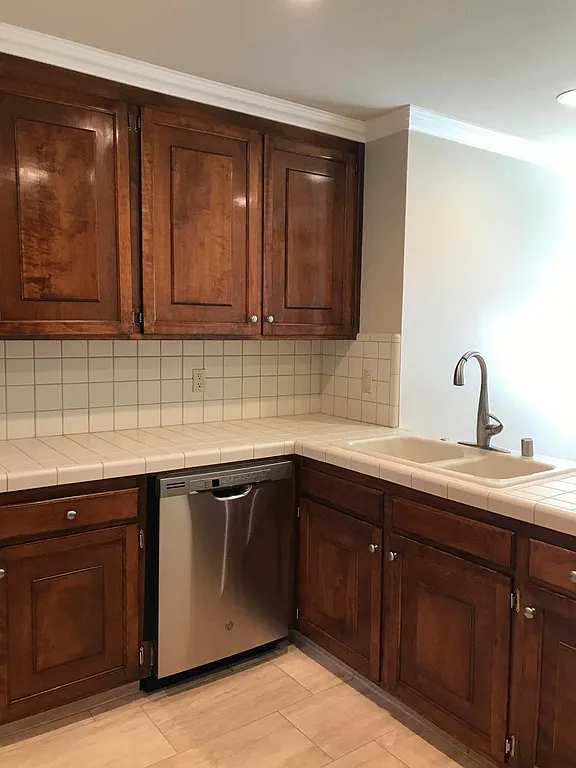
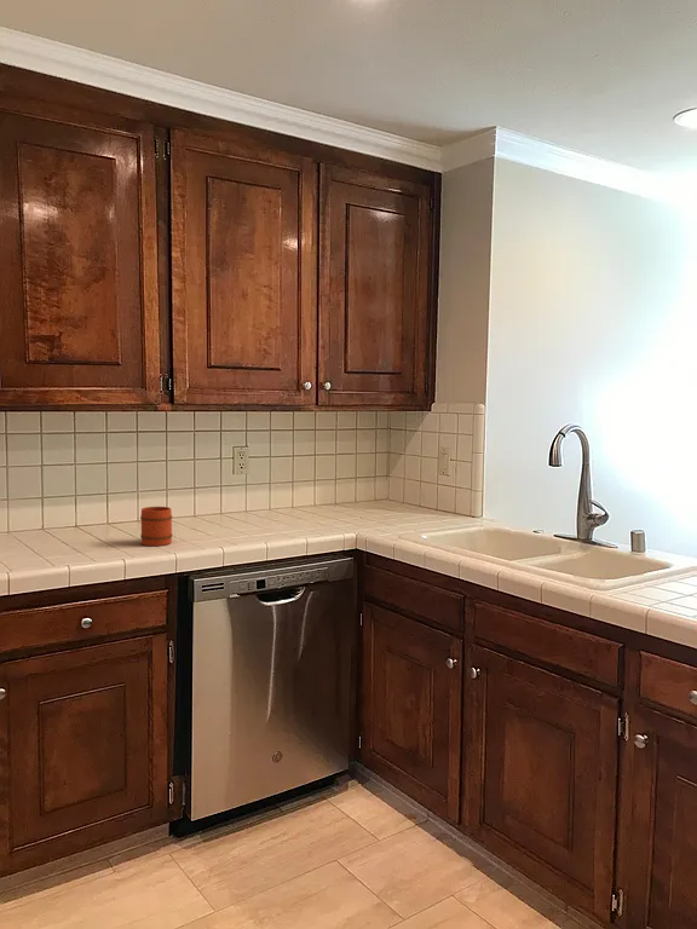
+ mug (159, 525)
